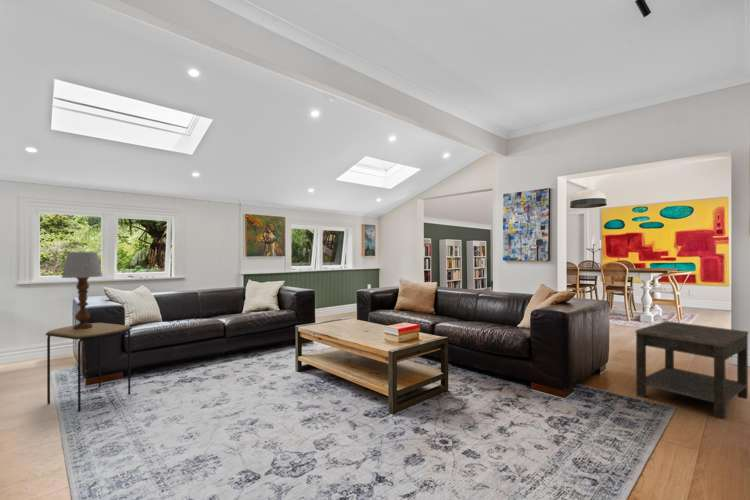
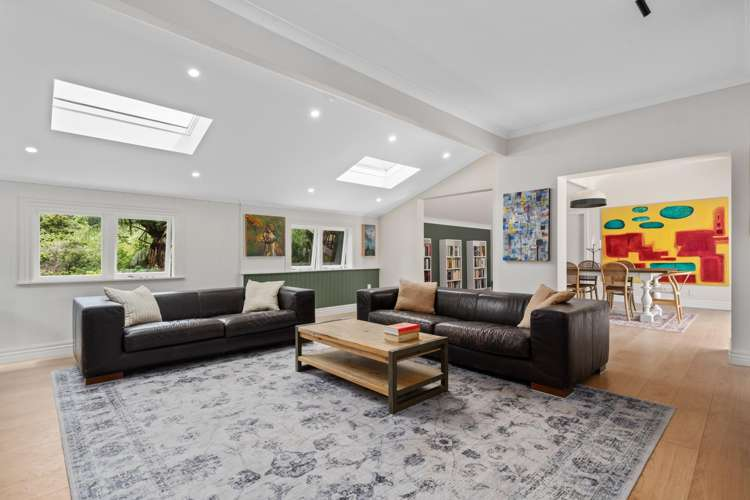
- side table (689, 371)
- side table (99, 363)
- table lamp (82, 289)
